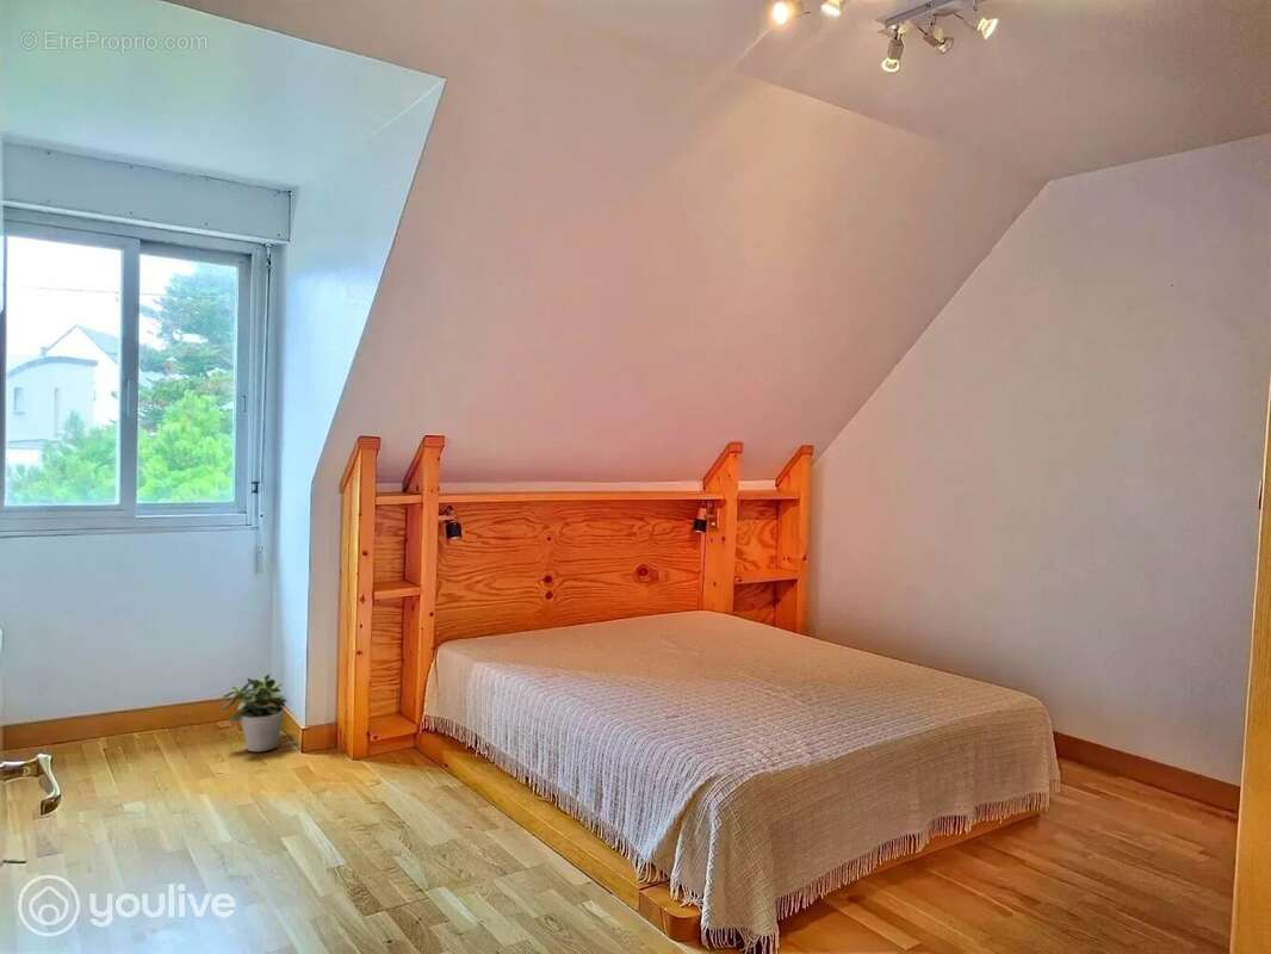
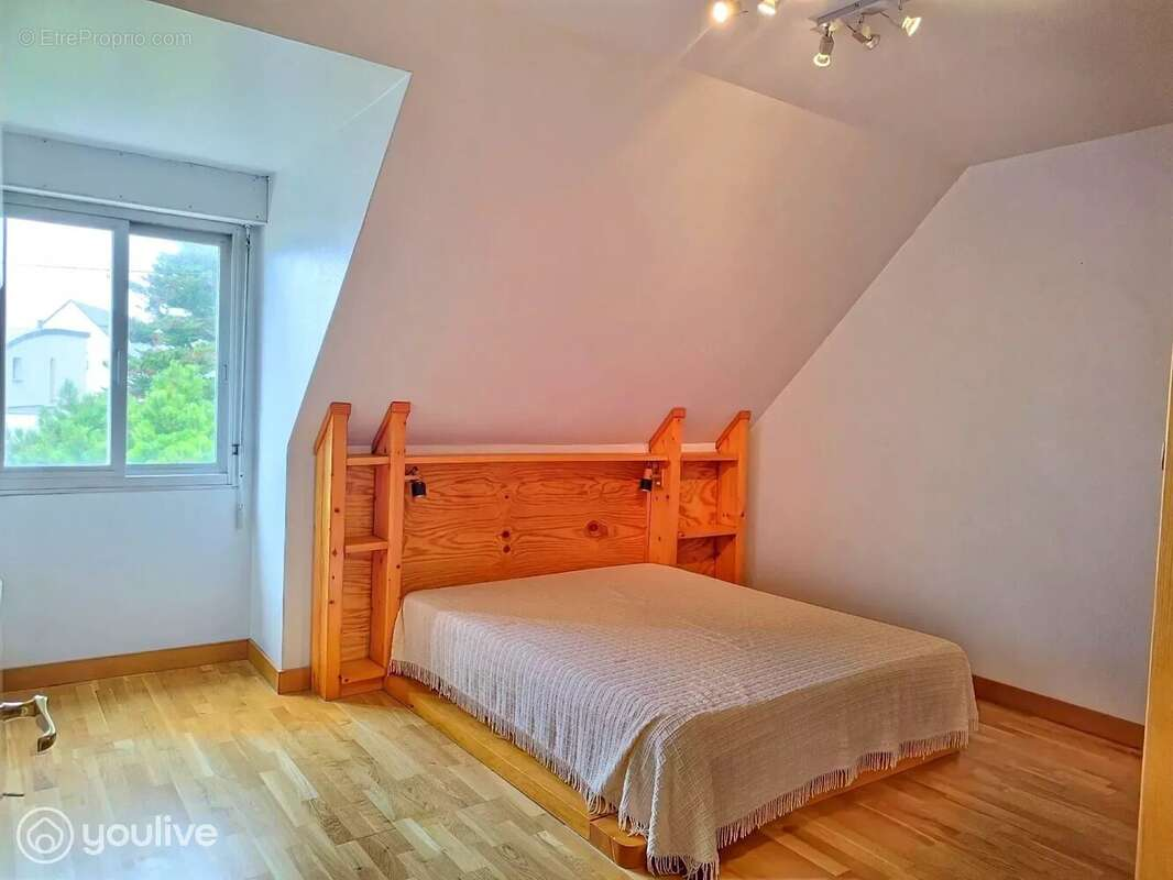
- potted plant (254, 711)
